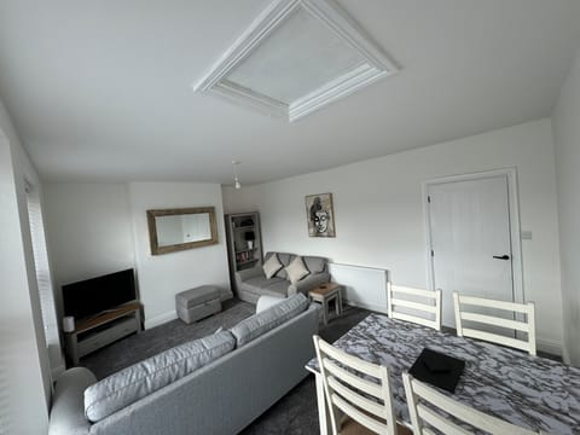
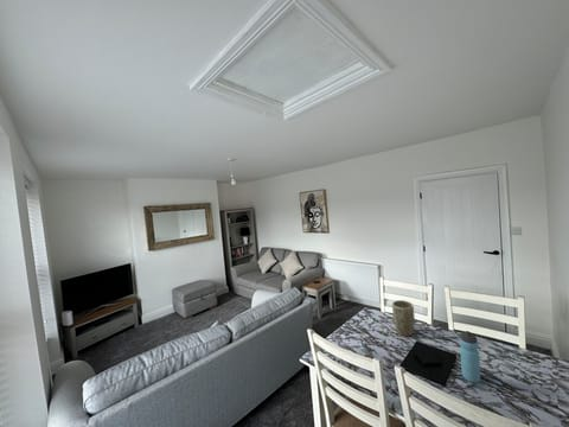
+ plant pot (403, 318)
+ water bottle (469, 355)
